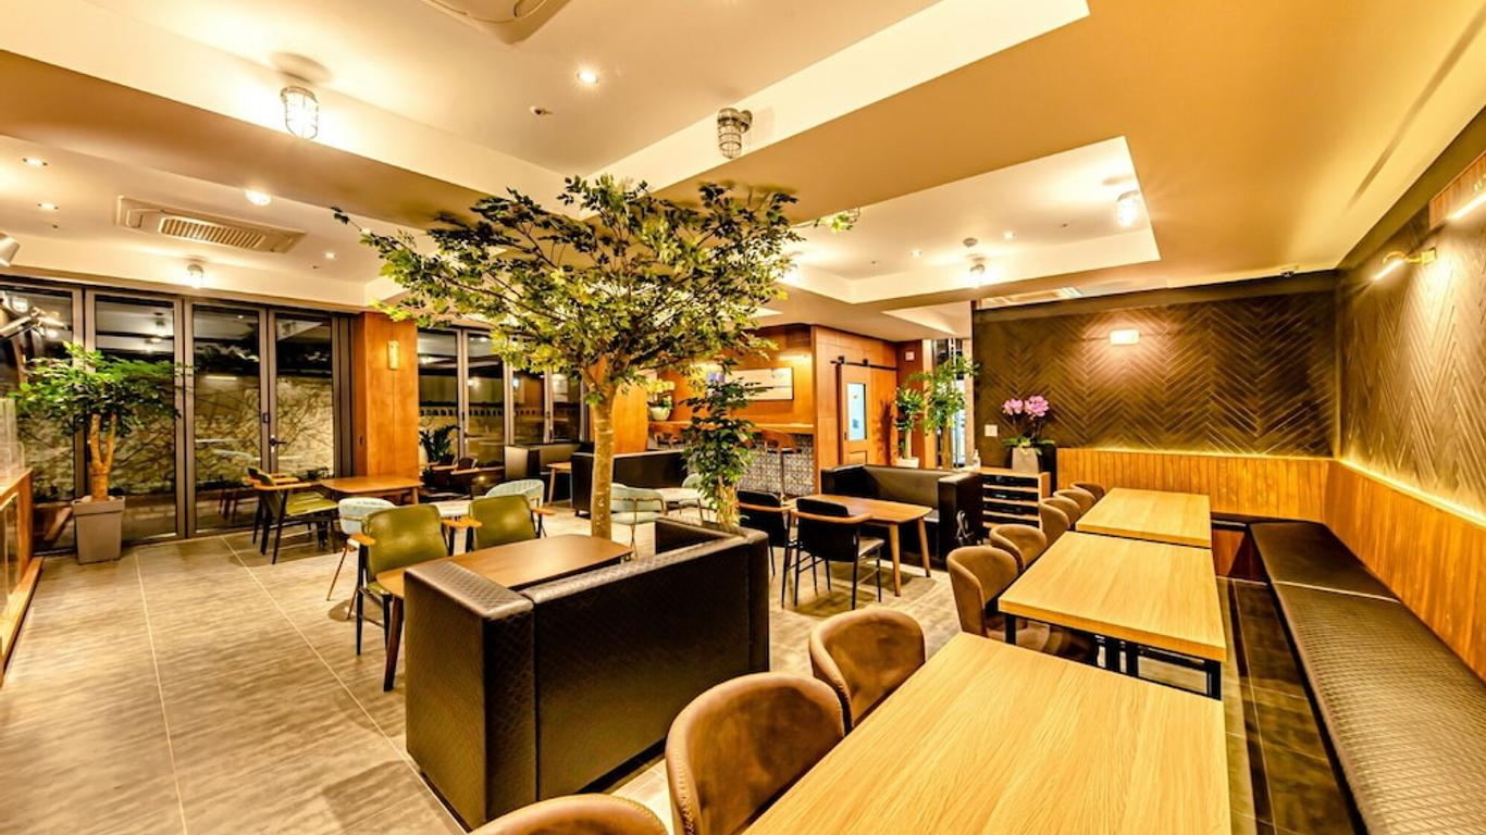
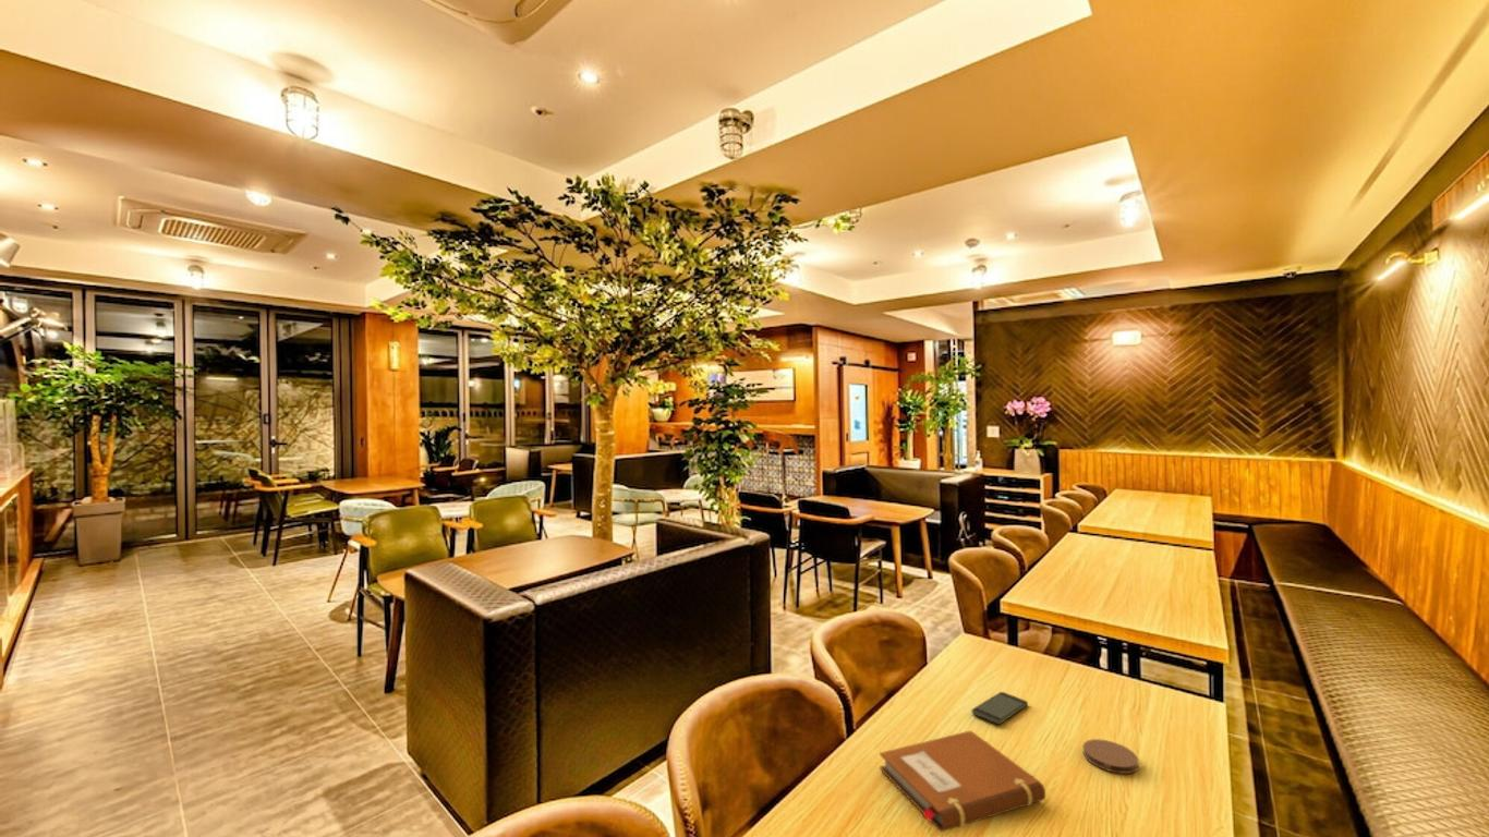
+ coaster (1110, 755)
+ notebook (956, 777)
+ smartphone (1000, 707)
